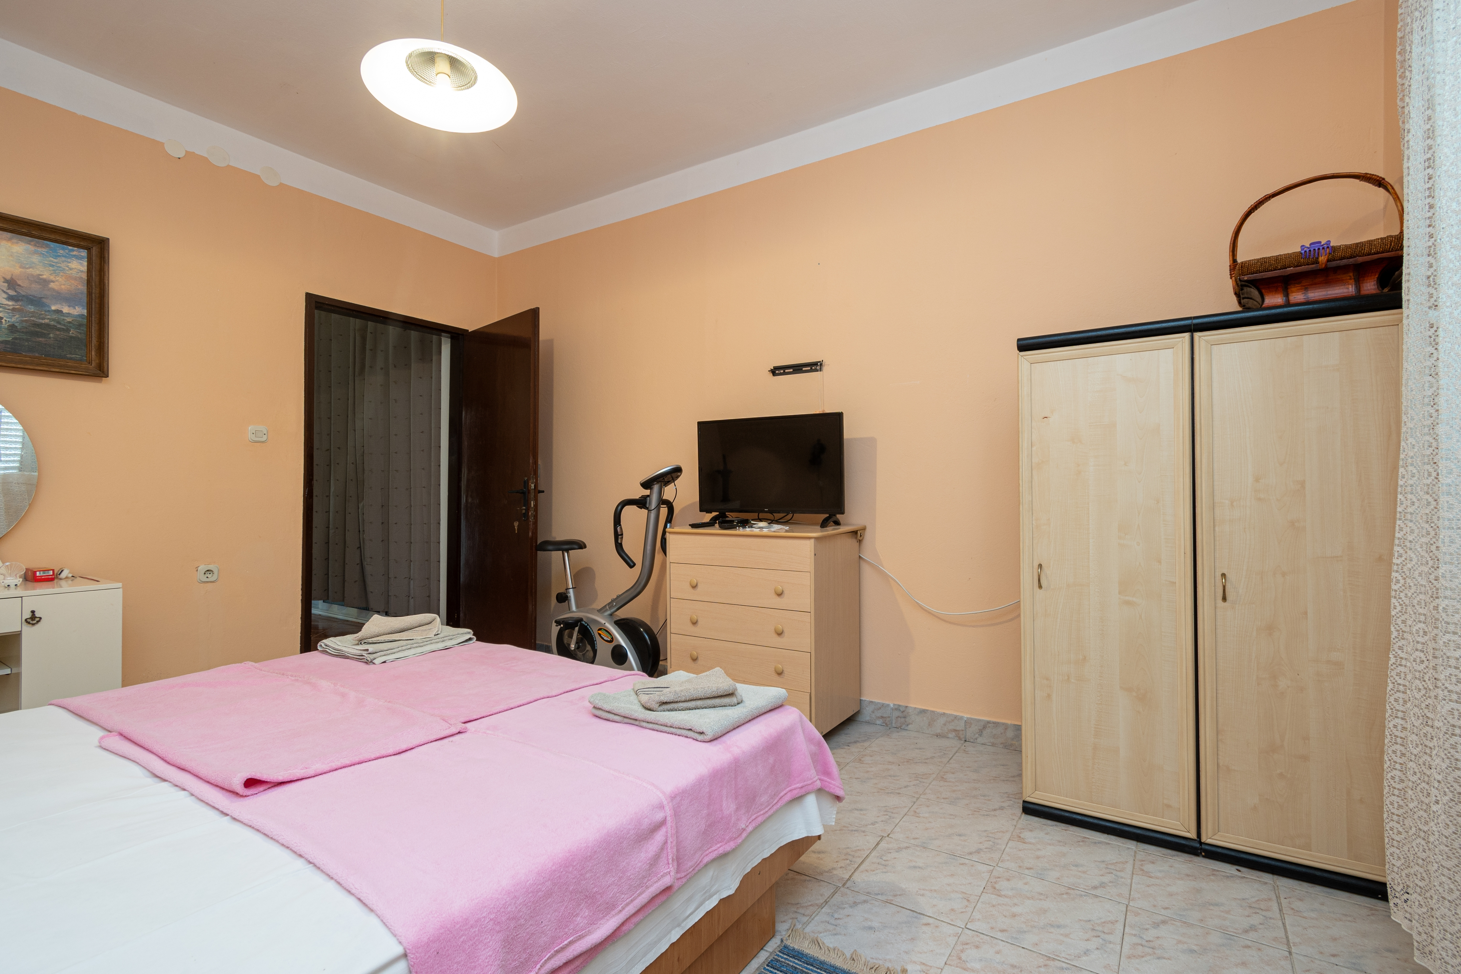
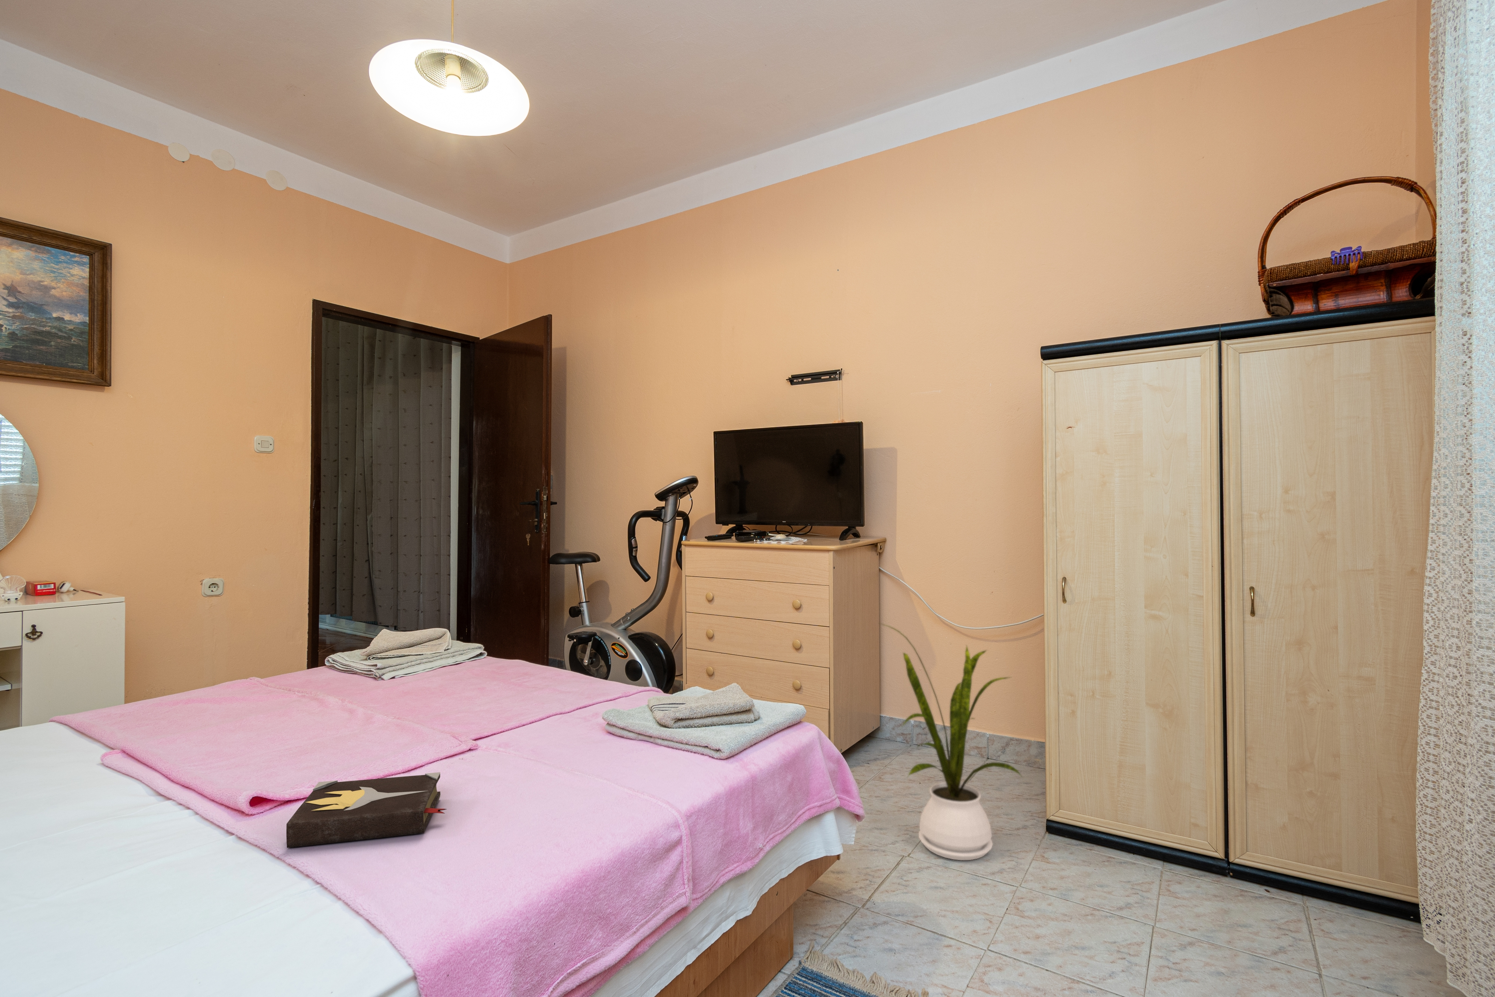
+ house plant (945, 734)
+ hardback book (369, 806)
